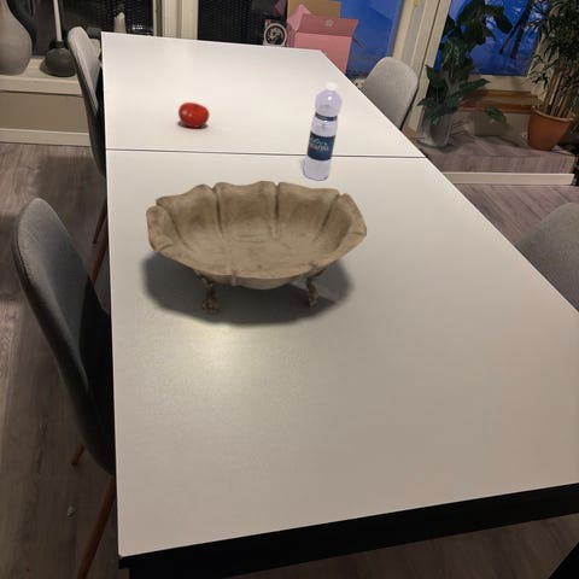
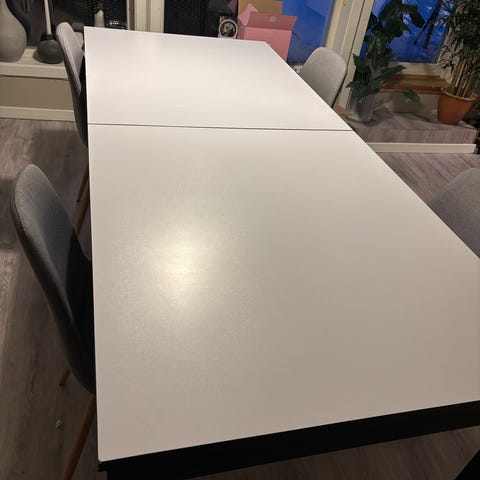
- water bottle (323, 131)
- fruit (193, 113)
- decorative bowl (255, 248)
